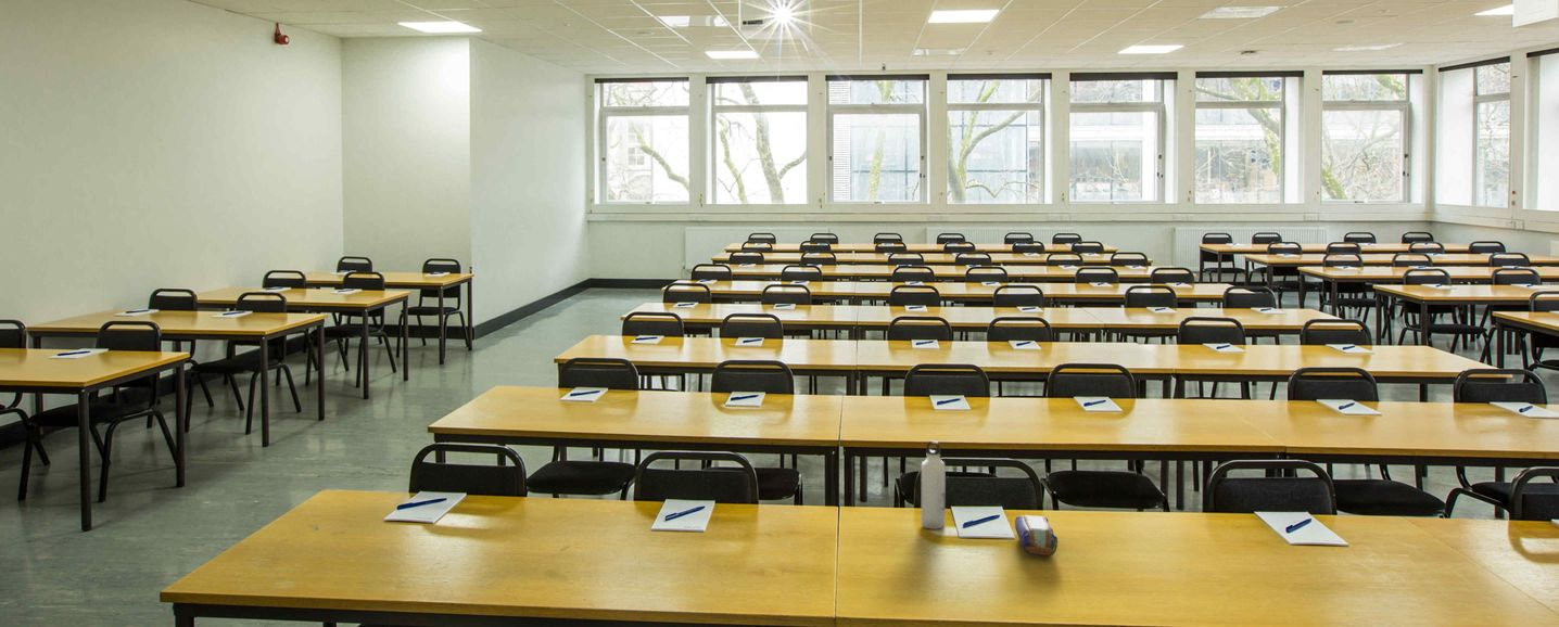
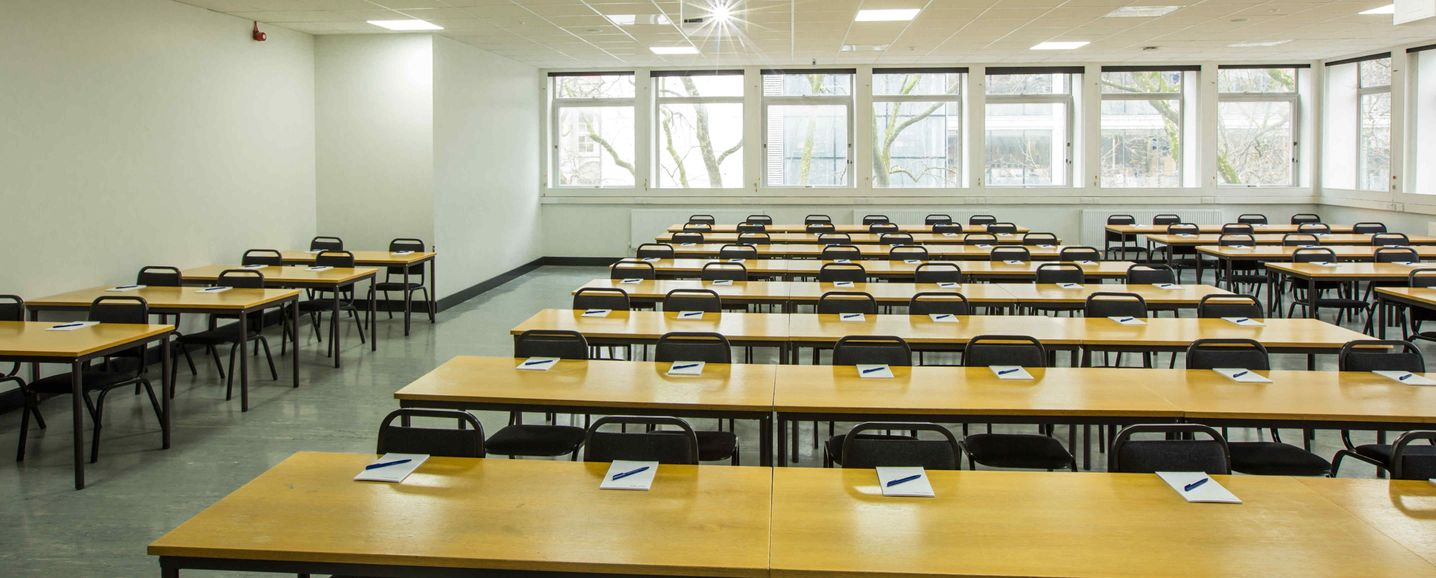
- water bottle (933, 484)
- pencil case (1035, 534)
